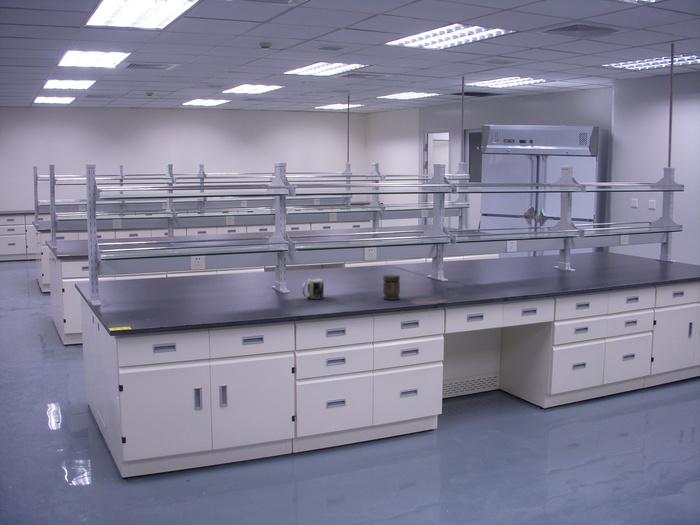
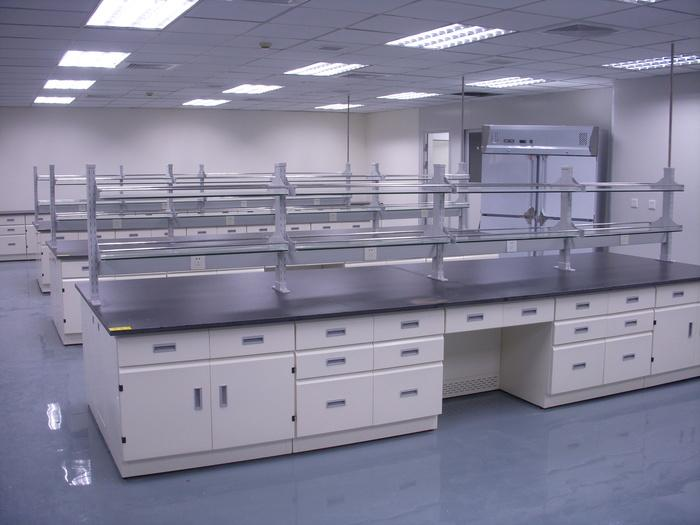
- jar (391, 286)
- mug (312, 288)
